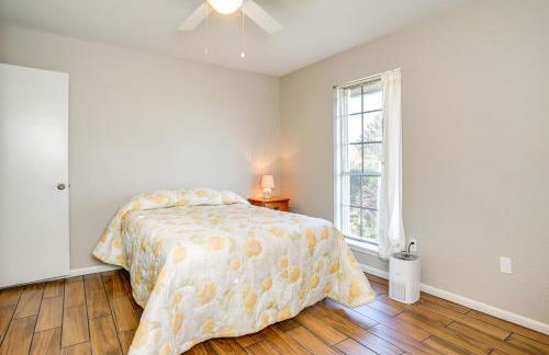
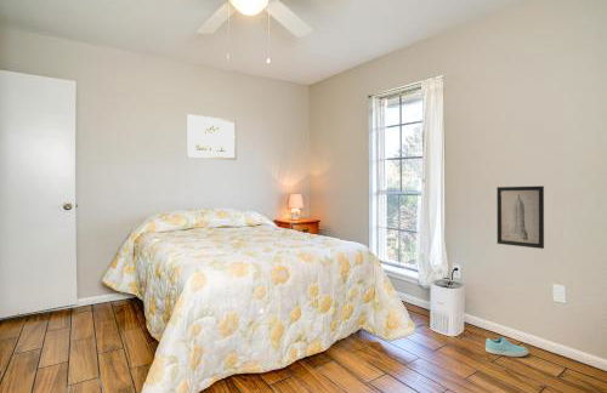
+ sneaker (506, 346)
+ wall art (518, 216)
+ wall art (212, 138)
